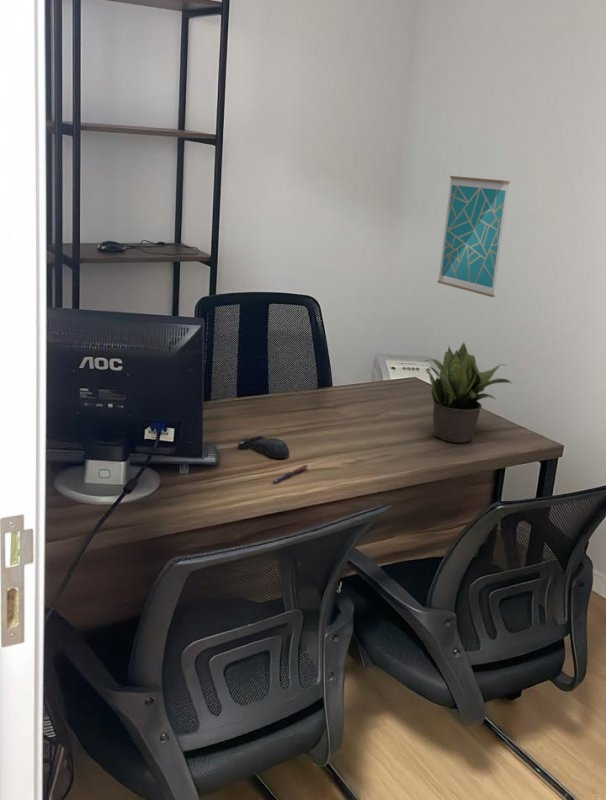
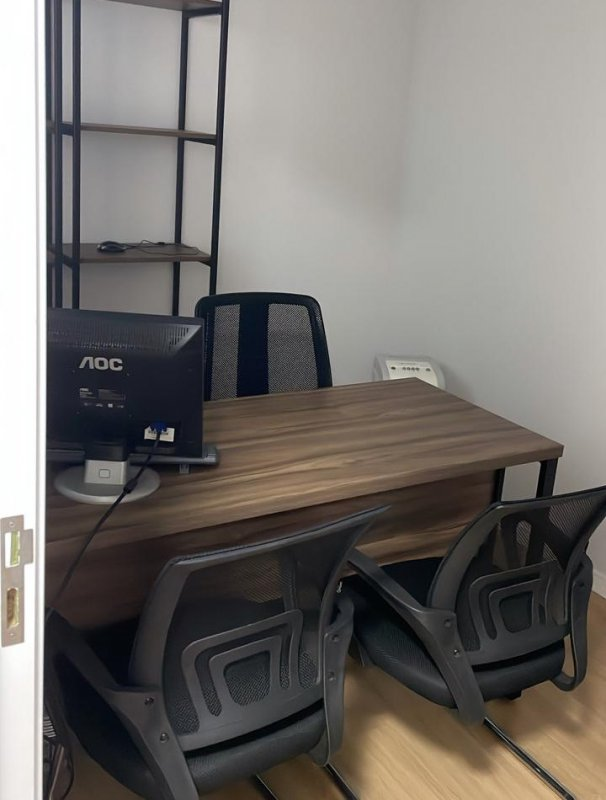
- wall art (471, 235)
- computer mouse (267, 444)
- pen (290, 473)
- potted plant (468, 390)
